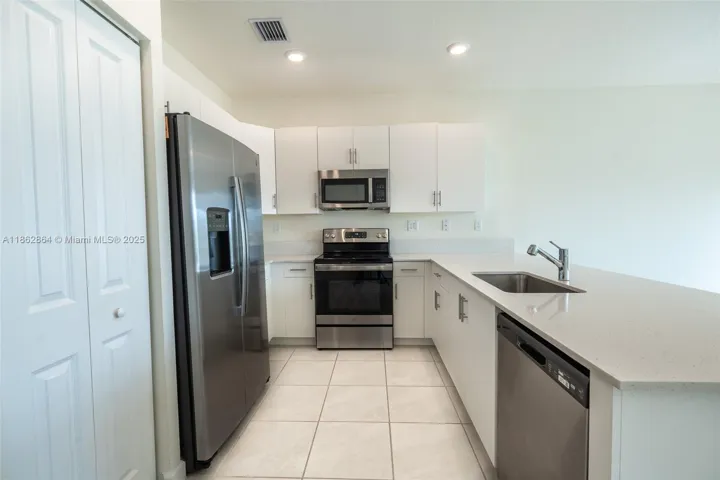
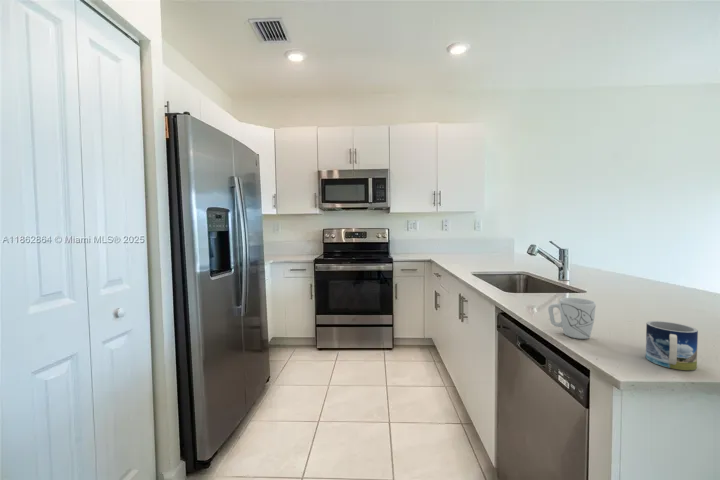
+ mug (570, 317)
+ mug (670, 346)
